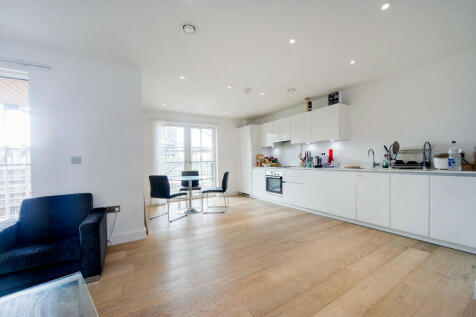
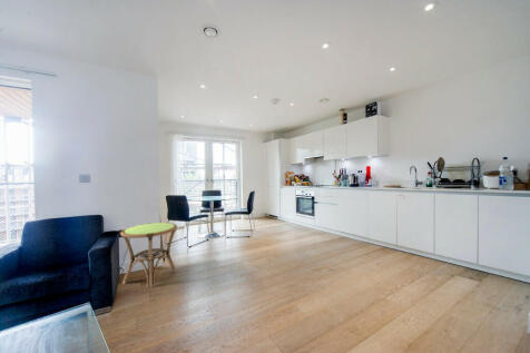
+ side table (150, 252)
